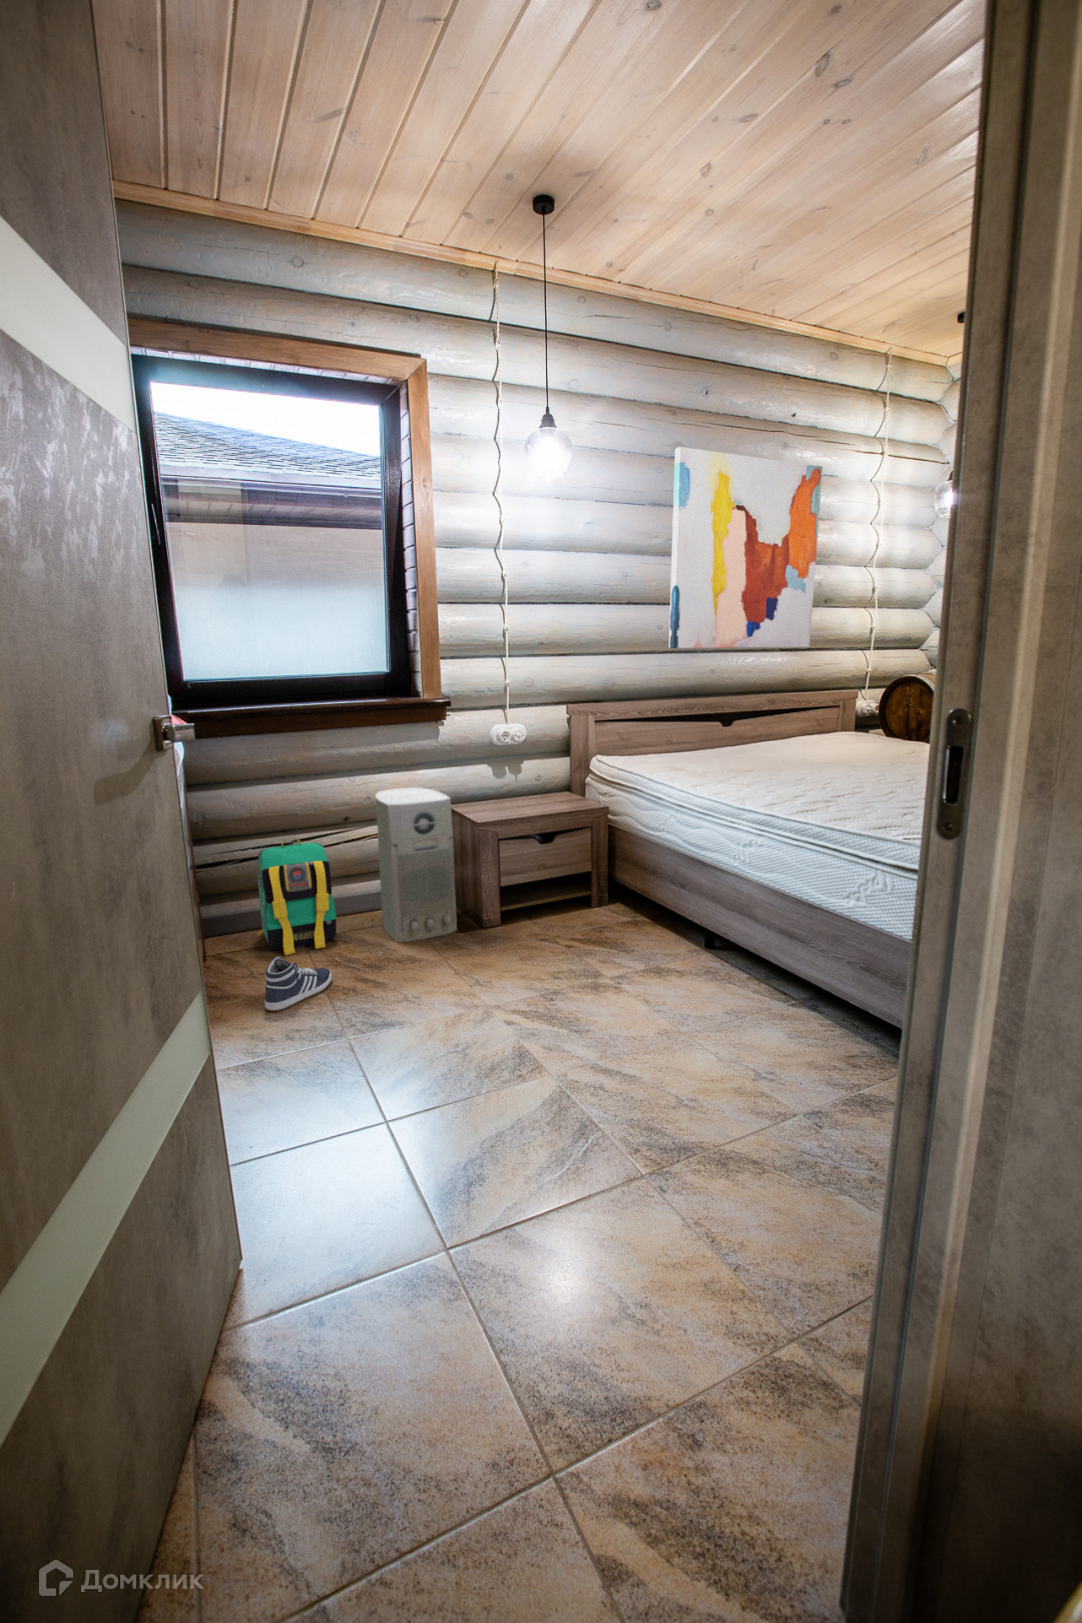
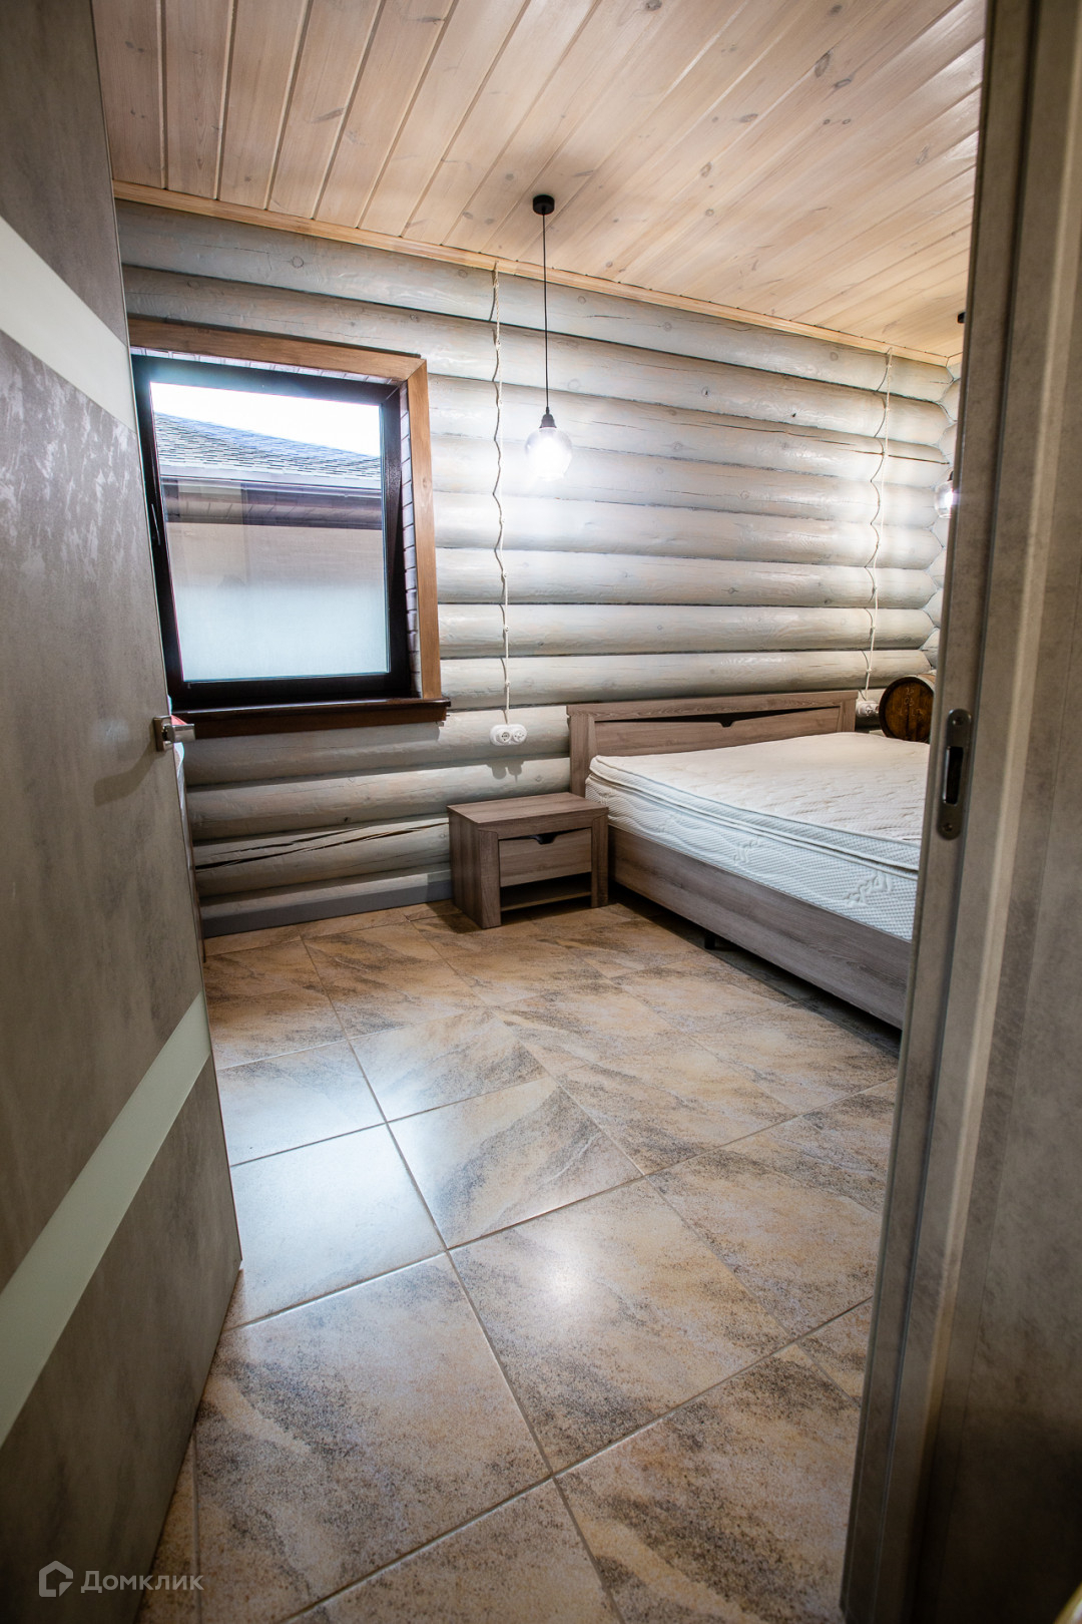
- backpack (295, 890)
- air purifier (413, 861)
- sneaker (298, 973)
- wall art (747, 555)
